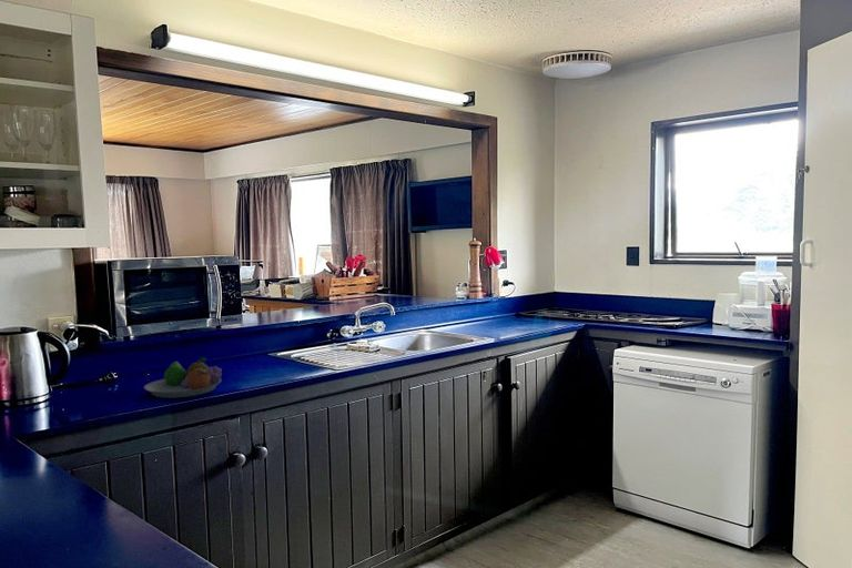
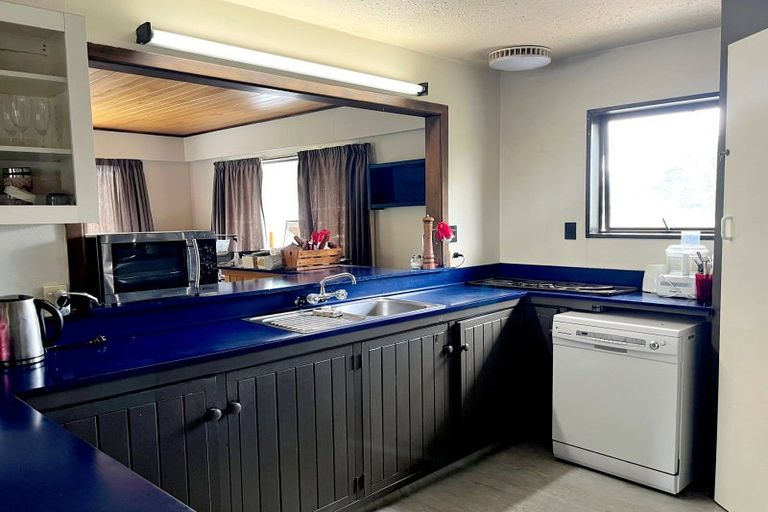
- fruit bowl (183, 375)
